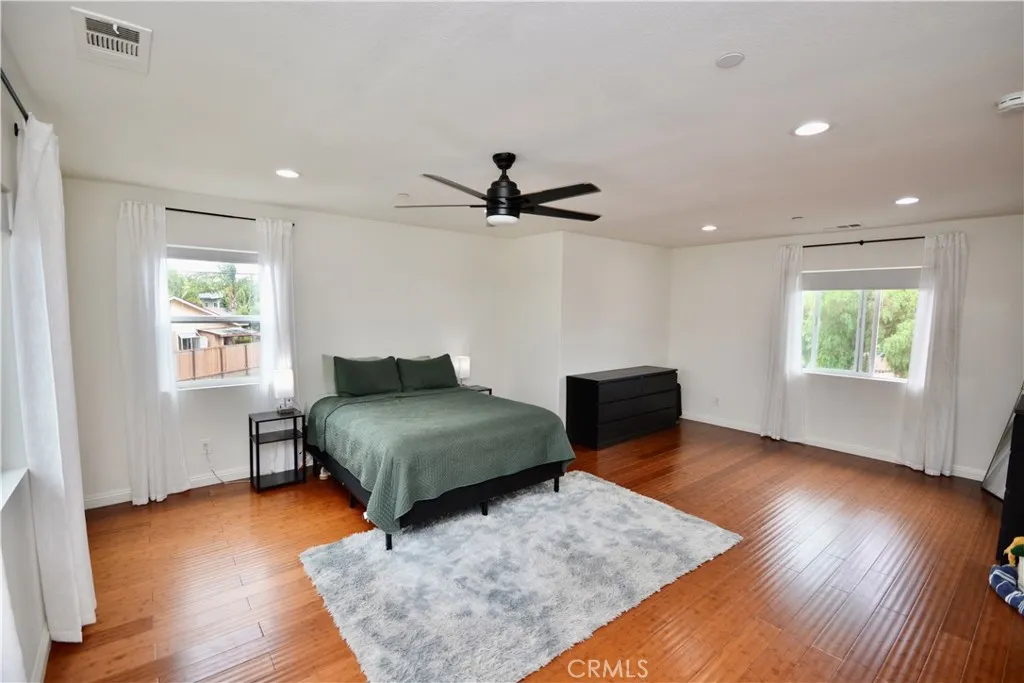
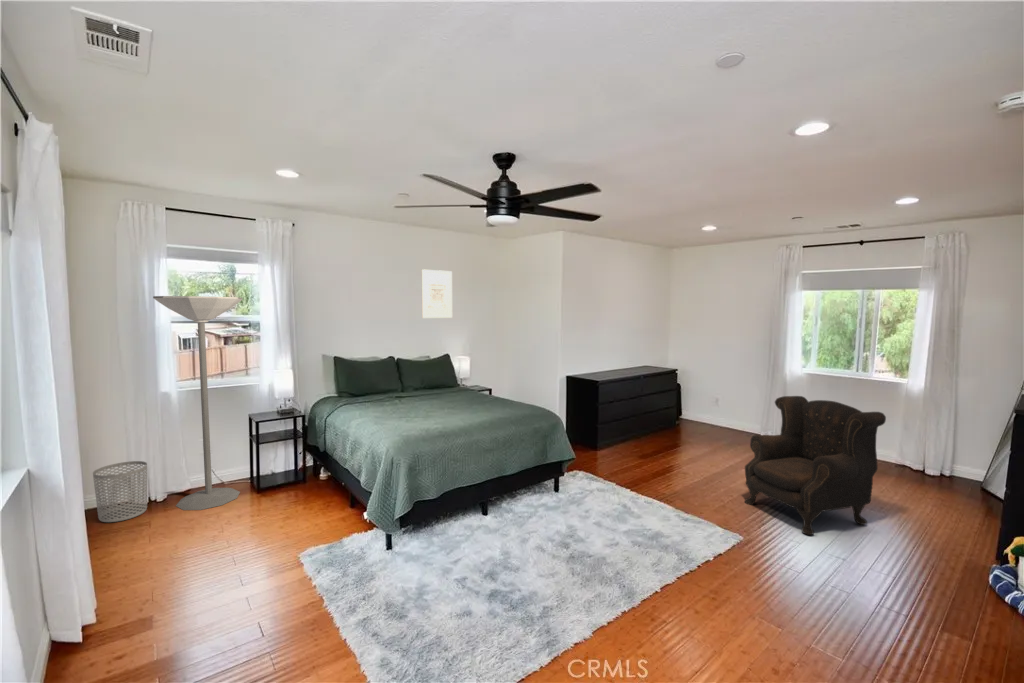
+ armchair (804, 459)
+ floor lamp (204, 399)
+ wall art (437, 294)
+ waste bin (122, 491)
